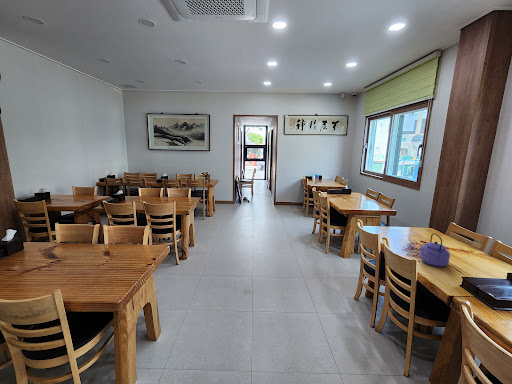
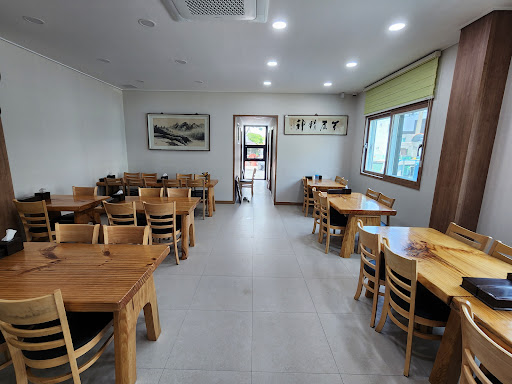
- kettle (436, 250)
